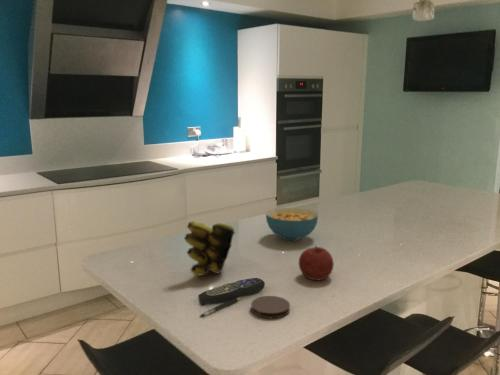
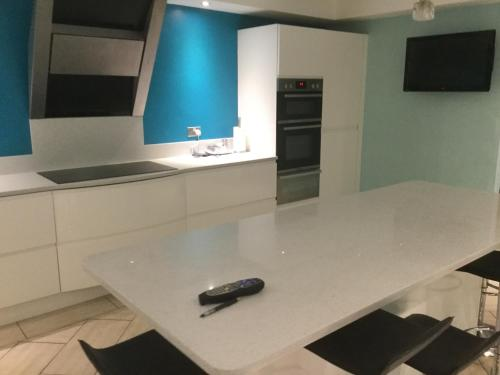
- fruit (316, 261)
- coaster (270, 306)
- banana (207, 244)
- cereal bowl (291, 226)
